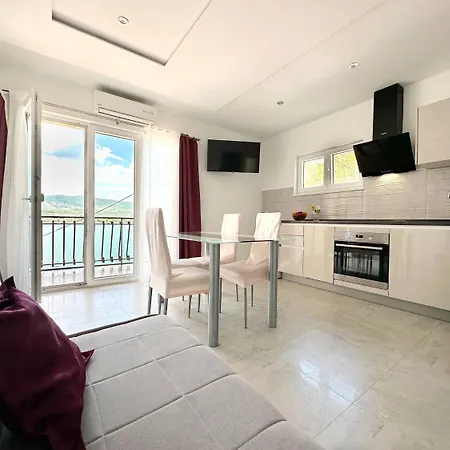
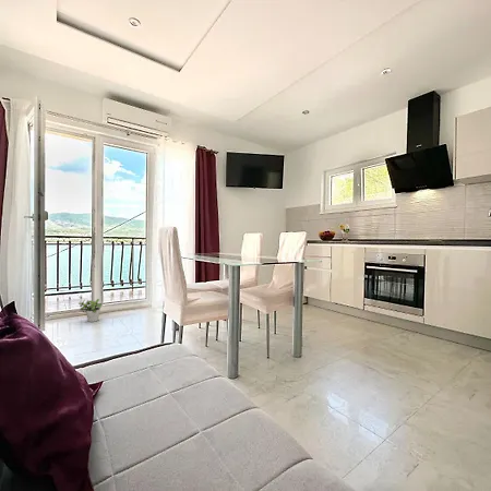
+ potted plant (91, 310)
